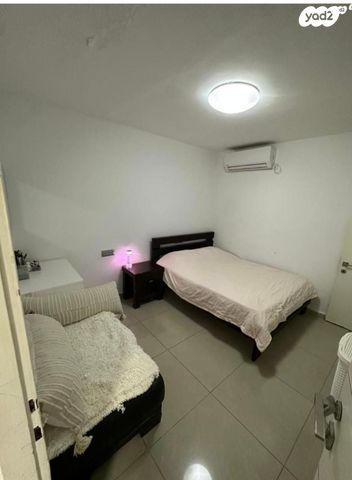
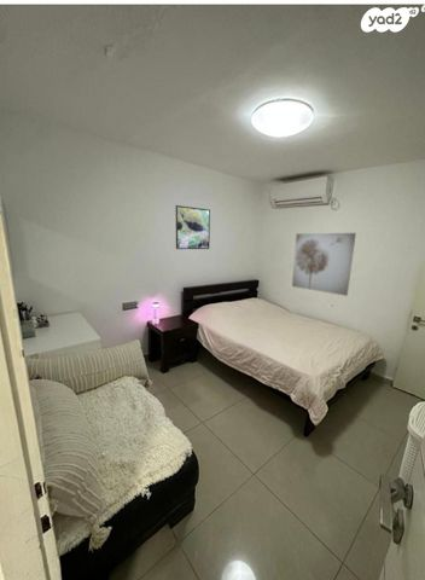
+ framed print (193, 228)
+ wall art (320, 262)
